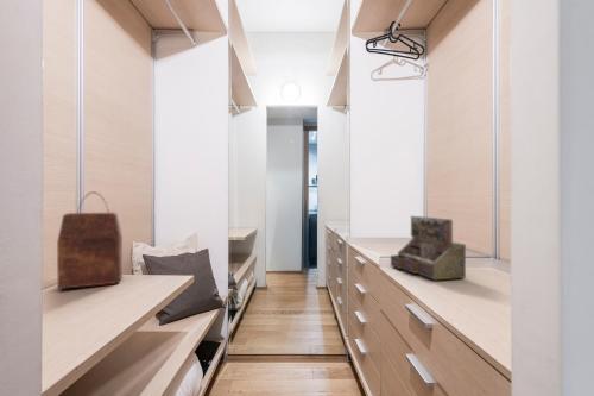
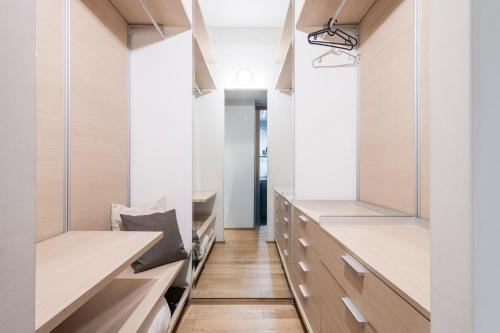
- handbag (91, 238)
- jewelry box (424, 244)
